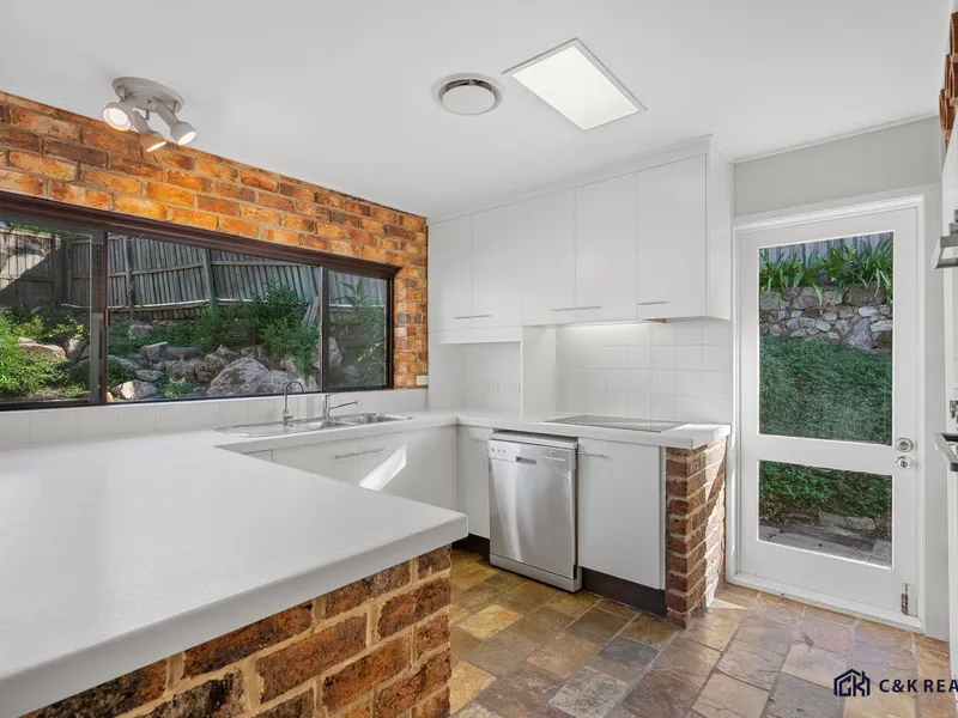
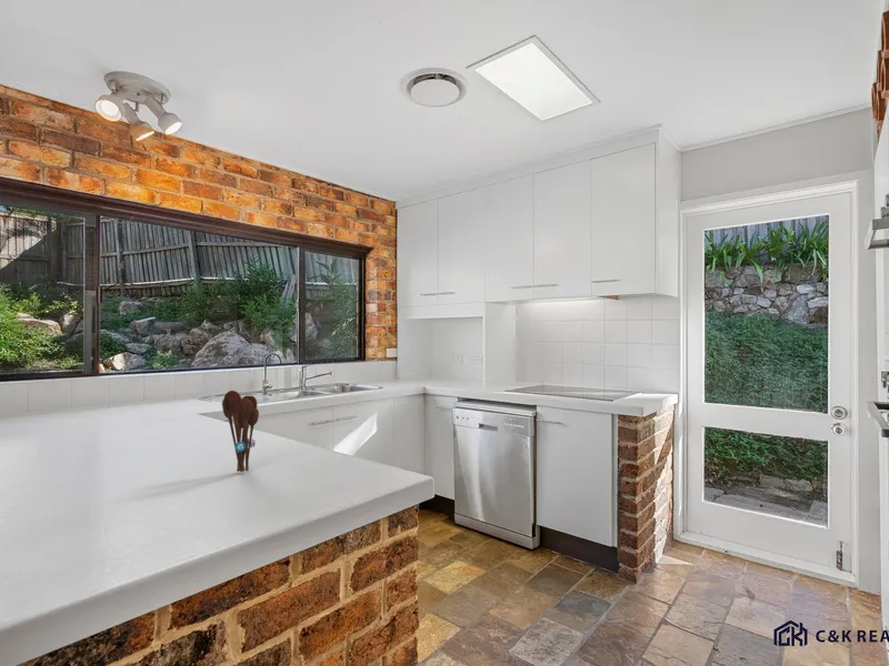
+ utensil holder (240, 430)
